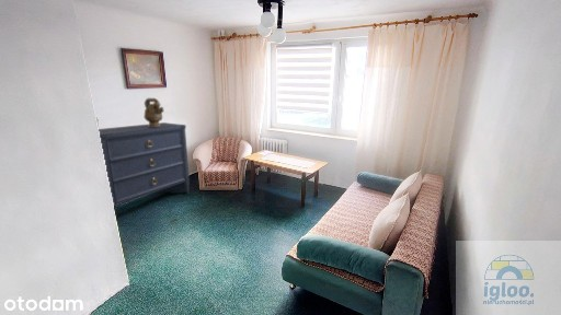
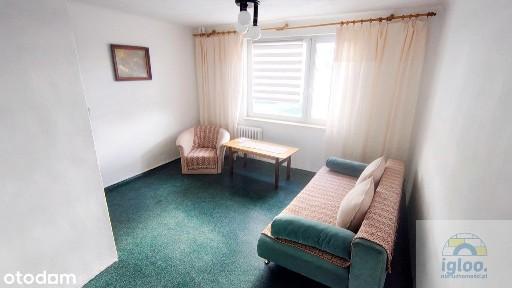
- decorative urn (153, 112)
- dresser (141, 166)
